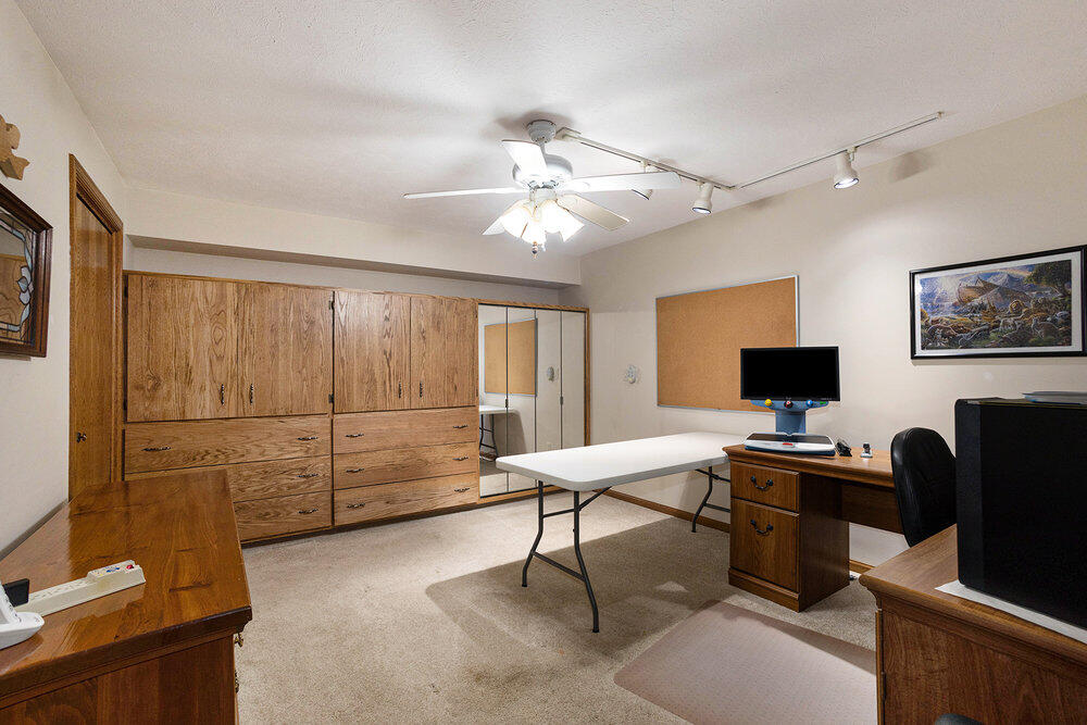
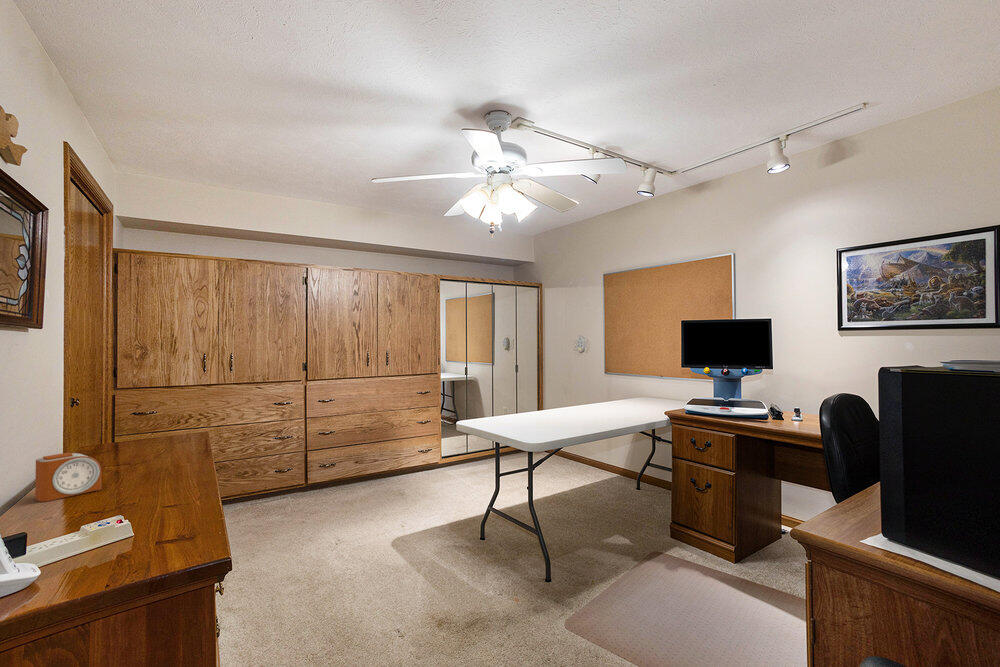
+ alarm clock (68, 473)
